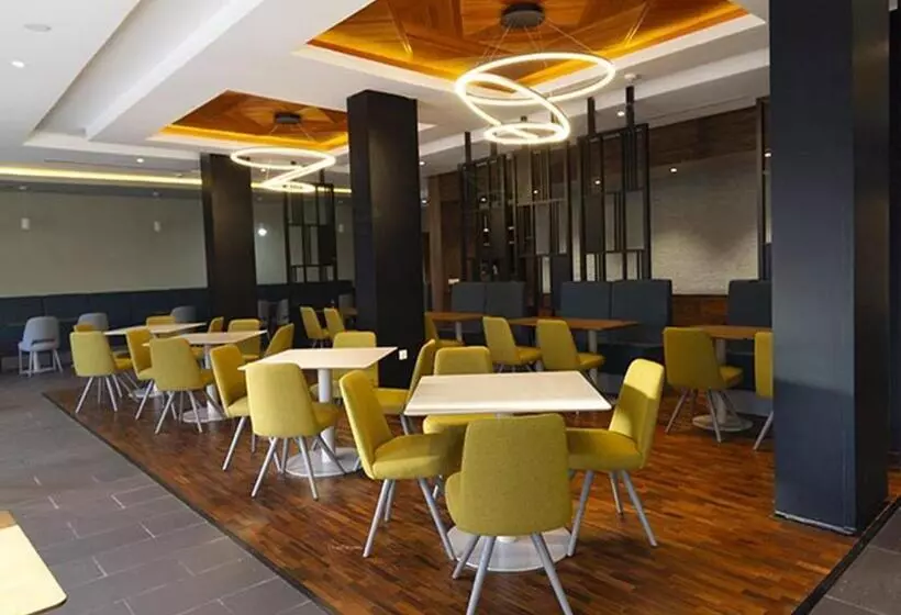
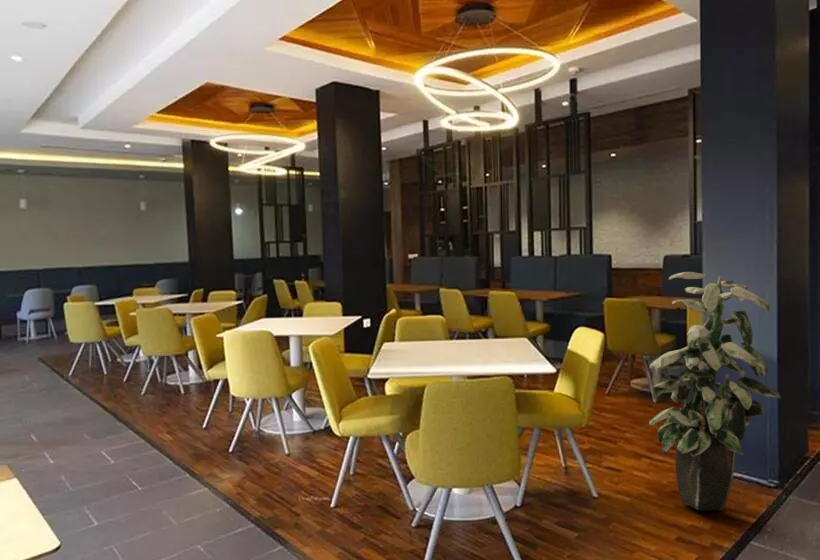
+ indoor plant (703, 388)
